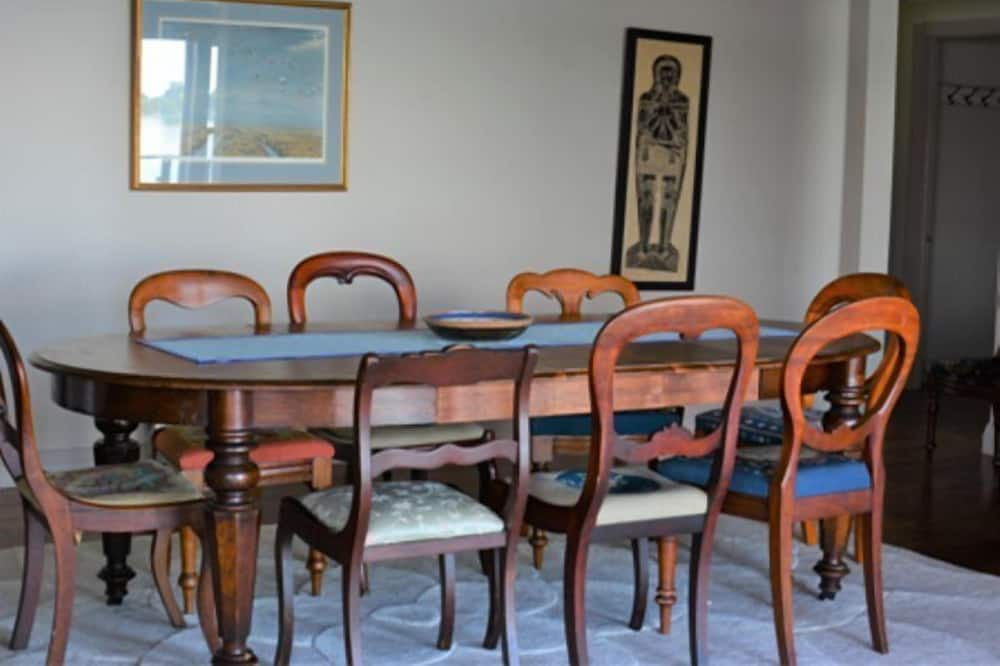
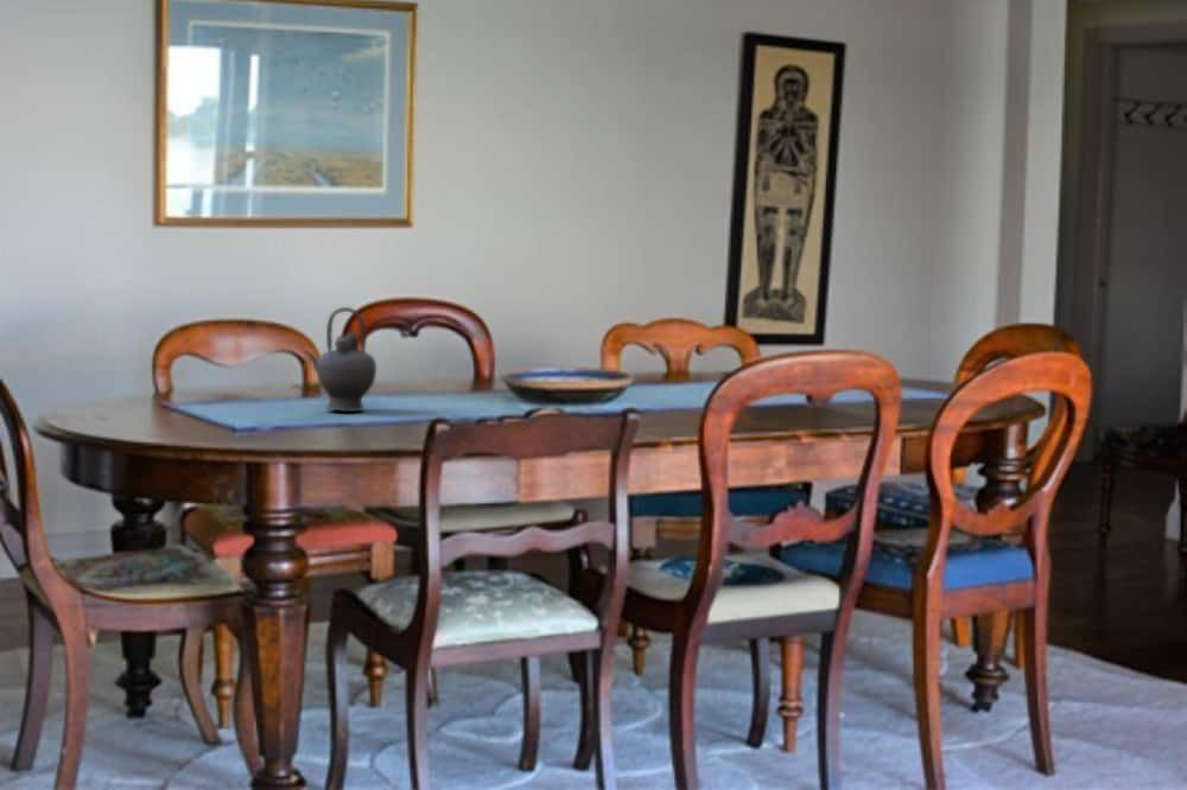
+ teapot (339, 358)
